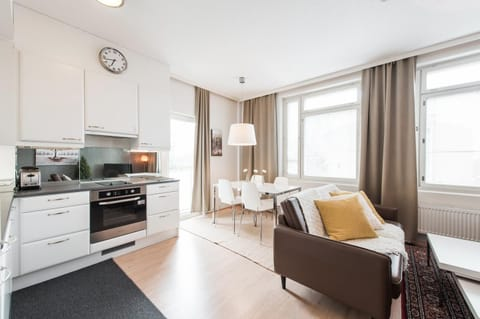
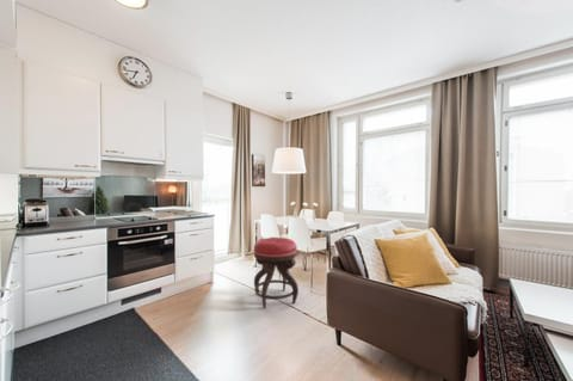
+ stool (273, 269)
